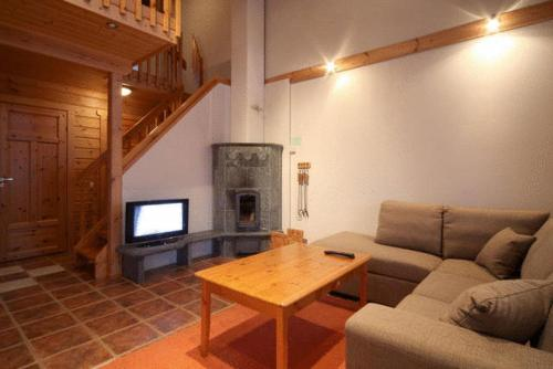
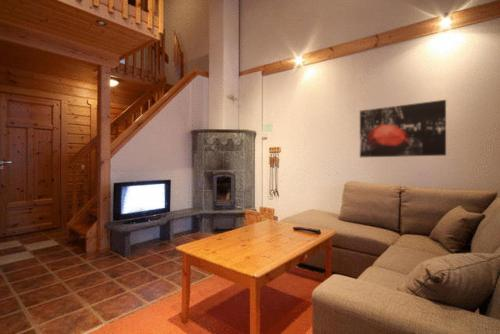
+ wall art (399, 131)
